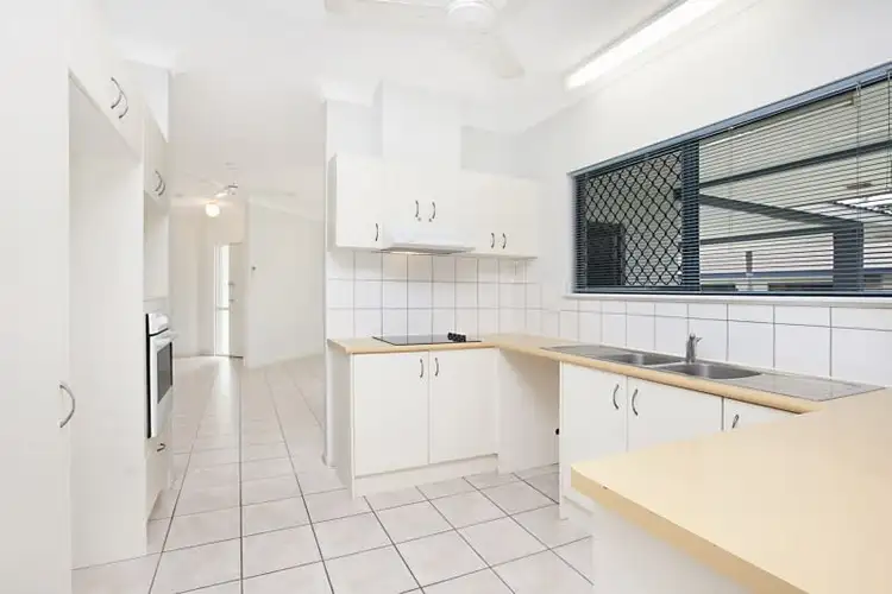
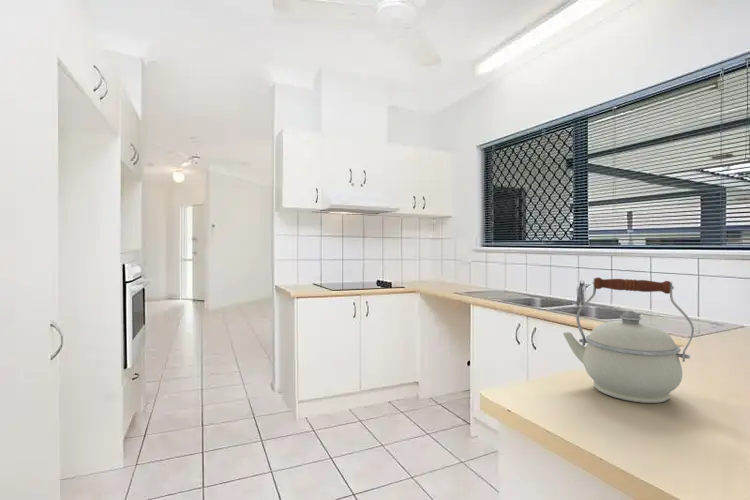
+ kettle (622, 334)
